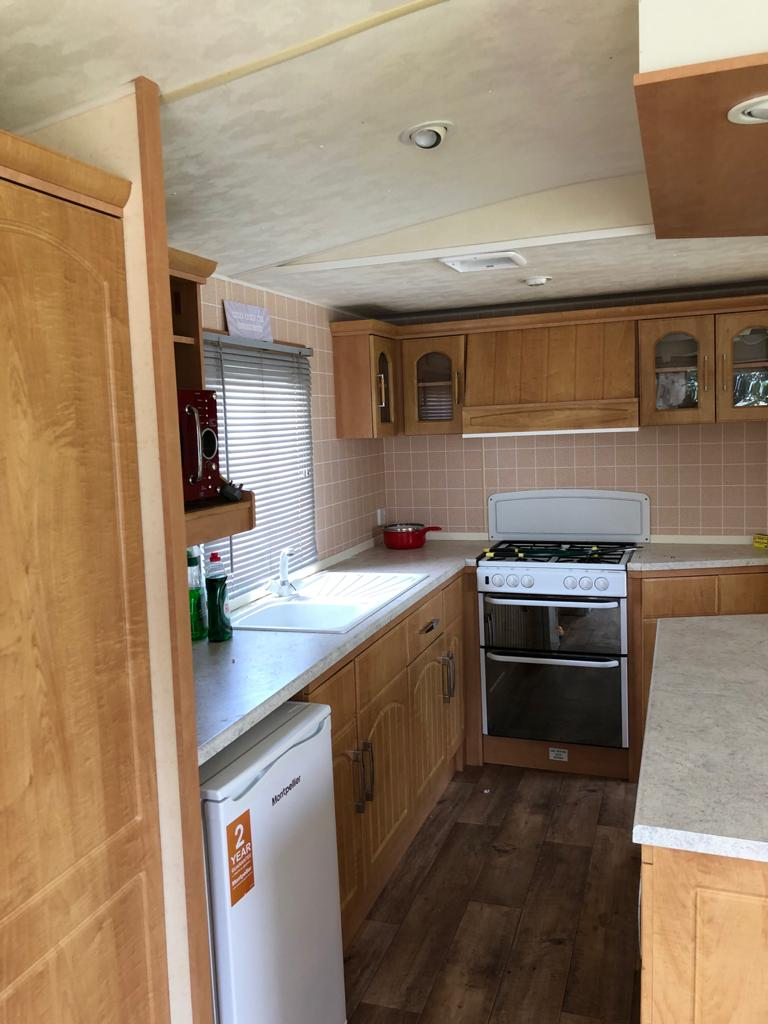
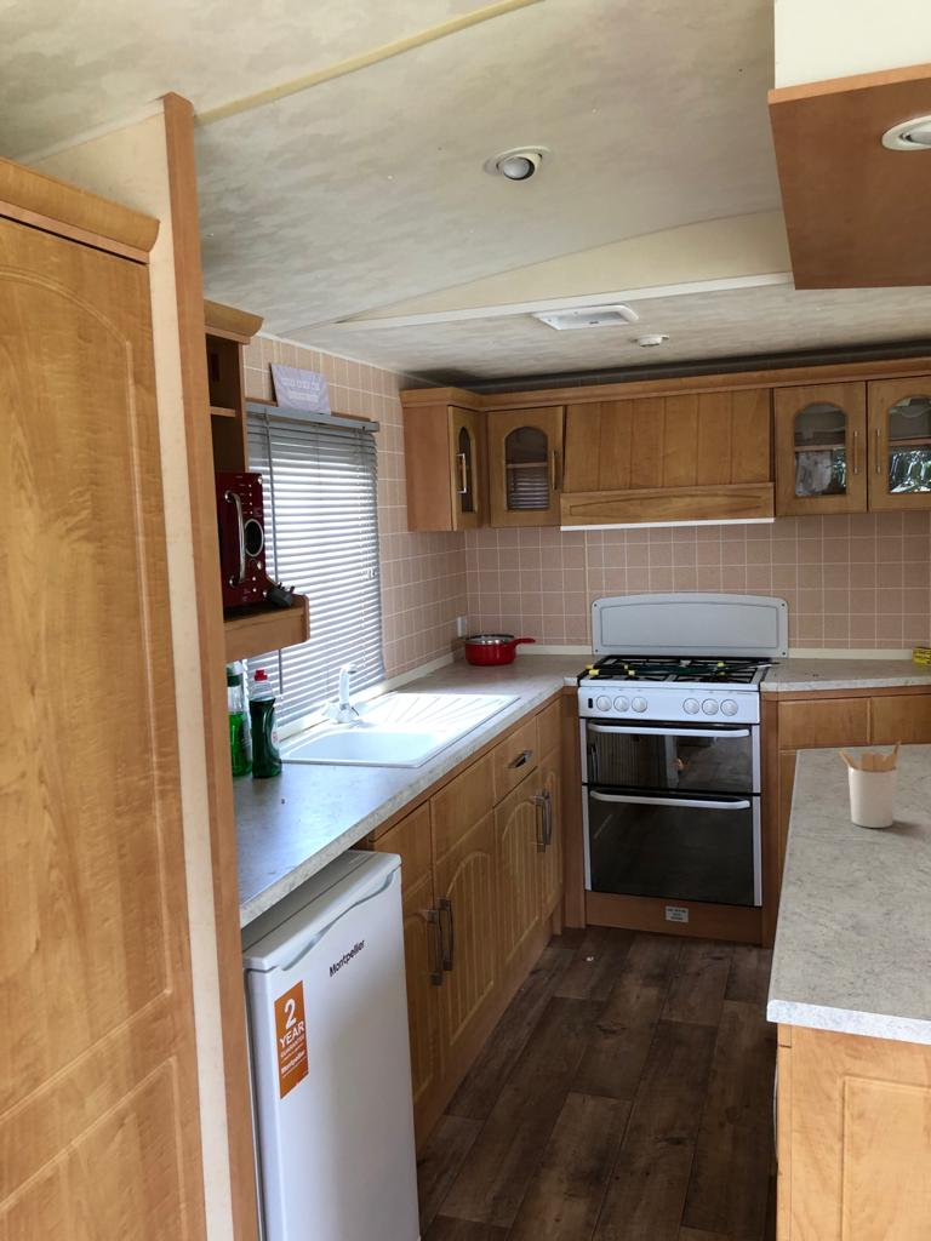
+ utensil holder (874, 783)
